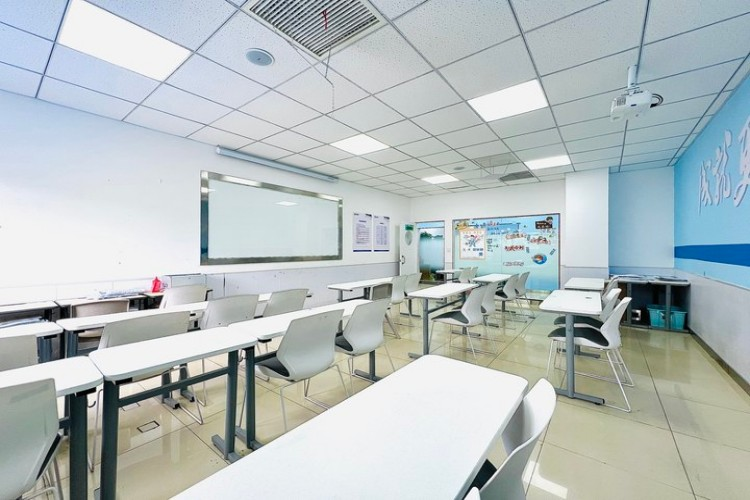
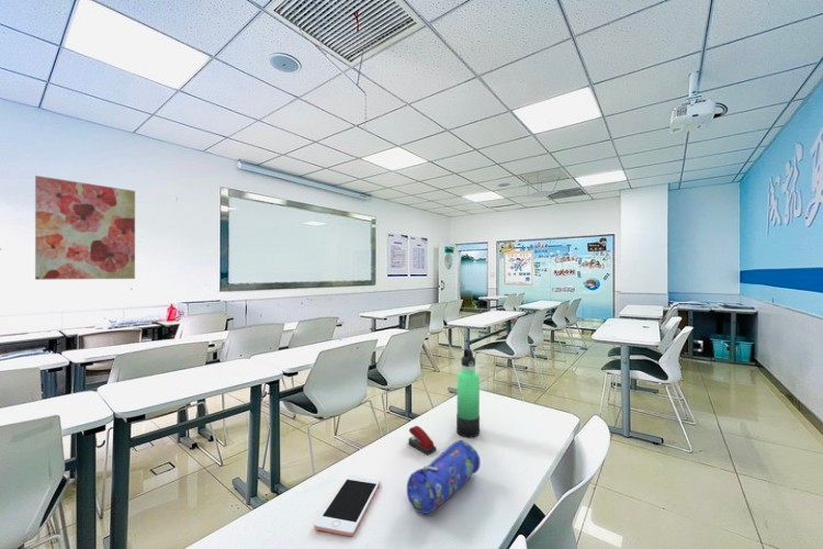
+ pencil case (444, 472)
+ stapler (420, 438)
+ thermos bottle (467, 390)
+ cell phone (350, 502)
+ wall art (89, 231)
